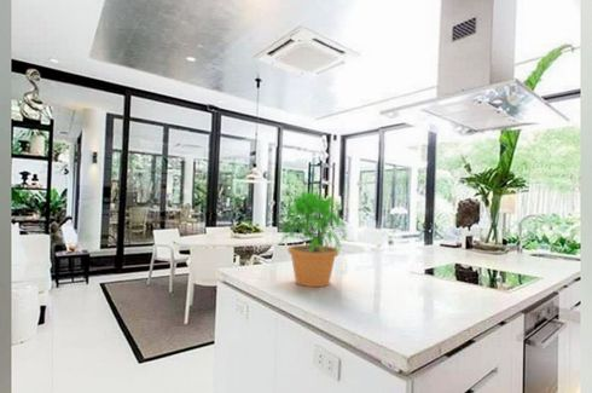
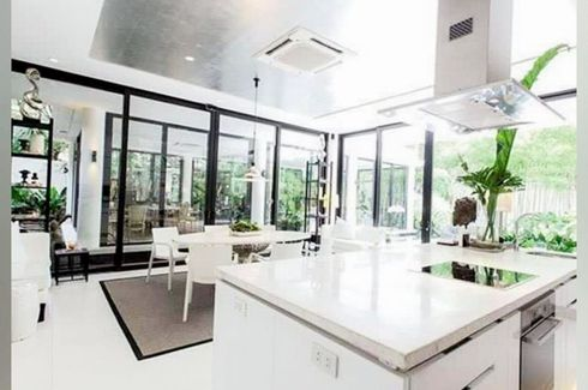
- potted plant (314, 235)
